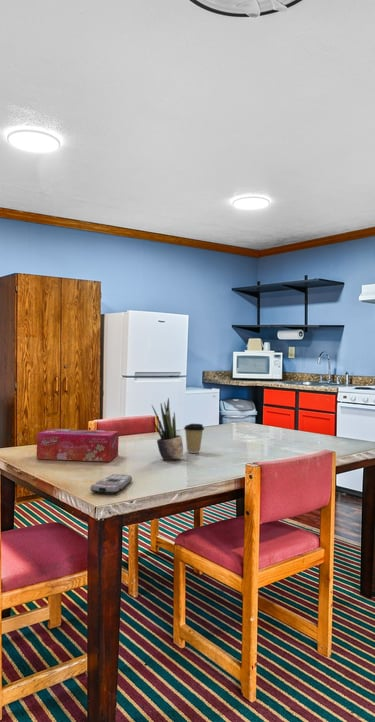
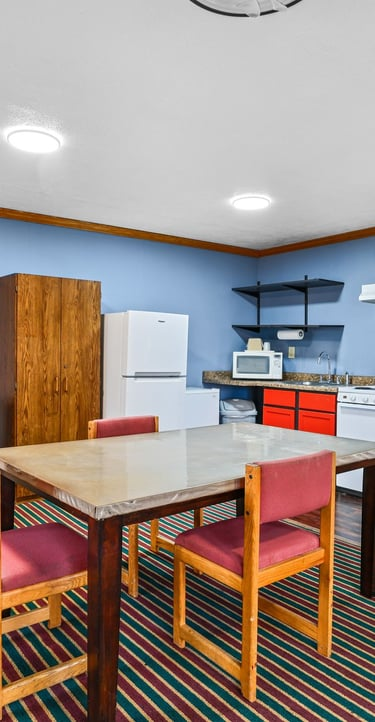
- remote control (113, 483)
- potted plant (167, 428)
- coffee cup (193, 438)
- tissue box (78, 444)
